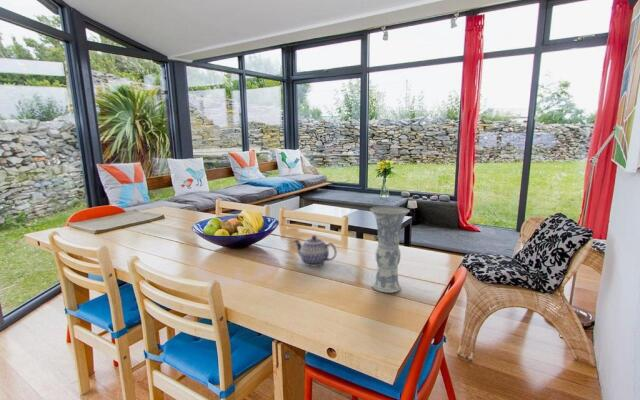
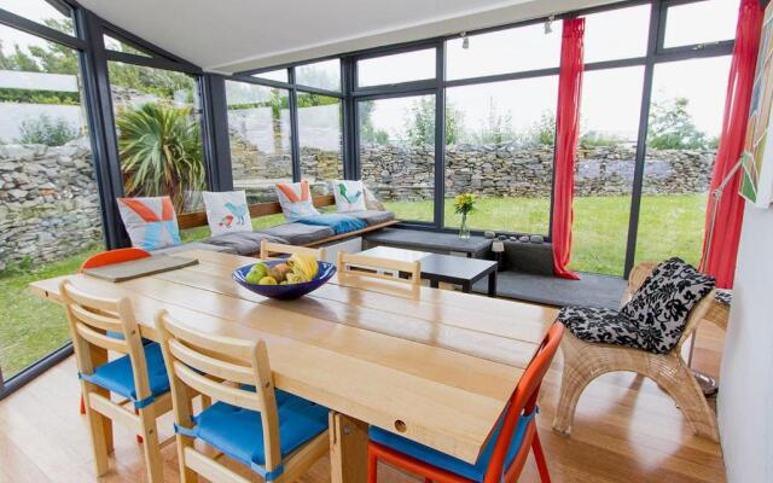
- teapot (314, 249)
- vase (388, 248)
